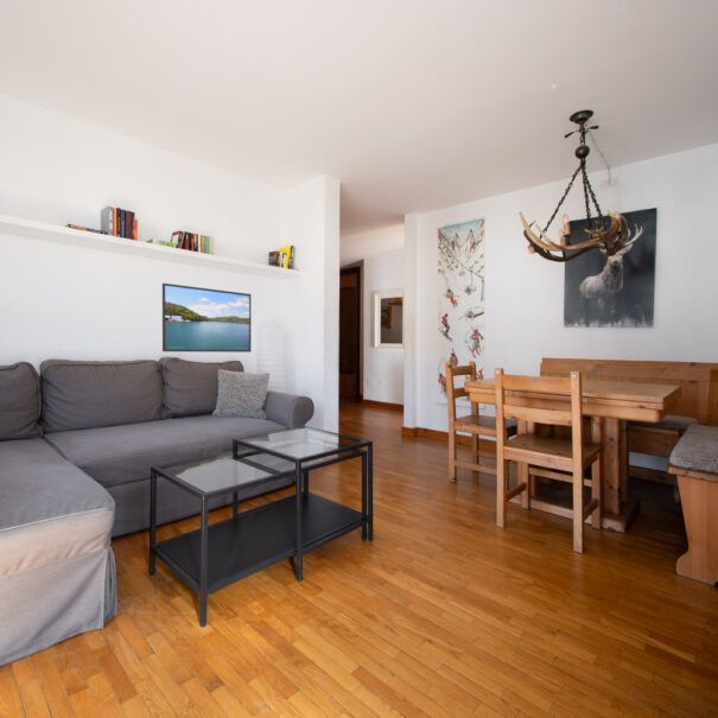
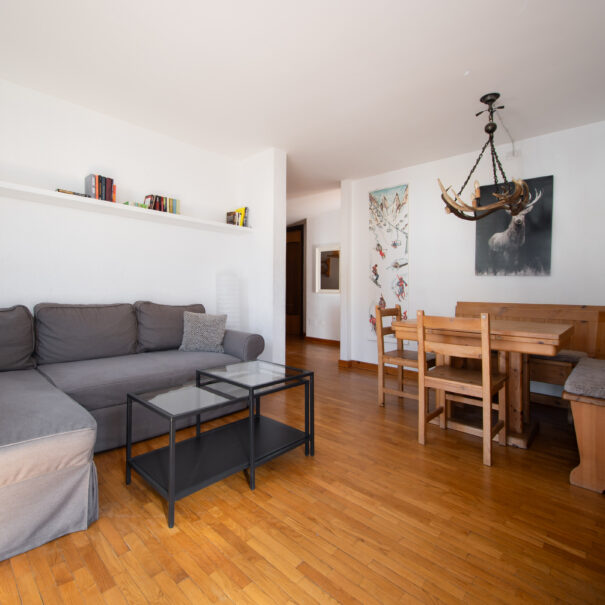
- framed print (210, 320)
